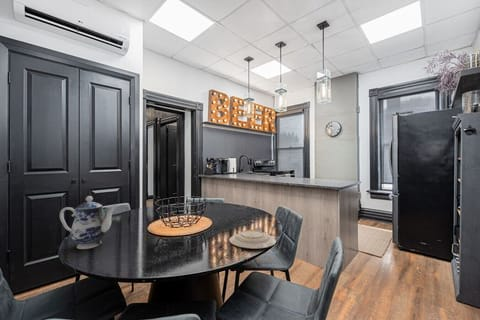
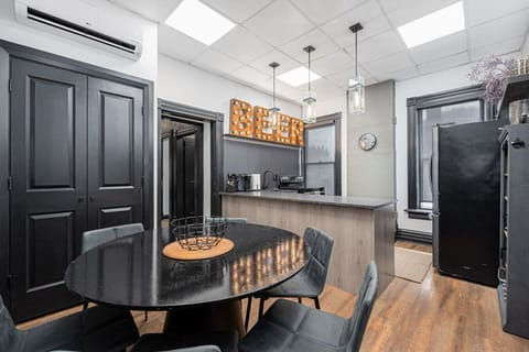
- teapot (89, 220)
- plate (252, 236)
